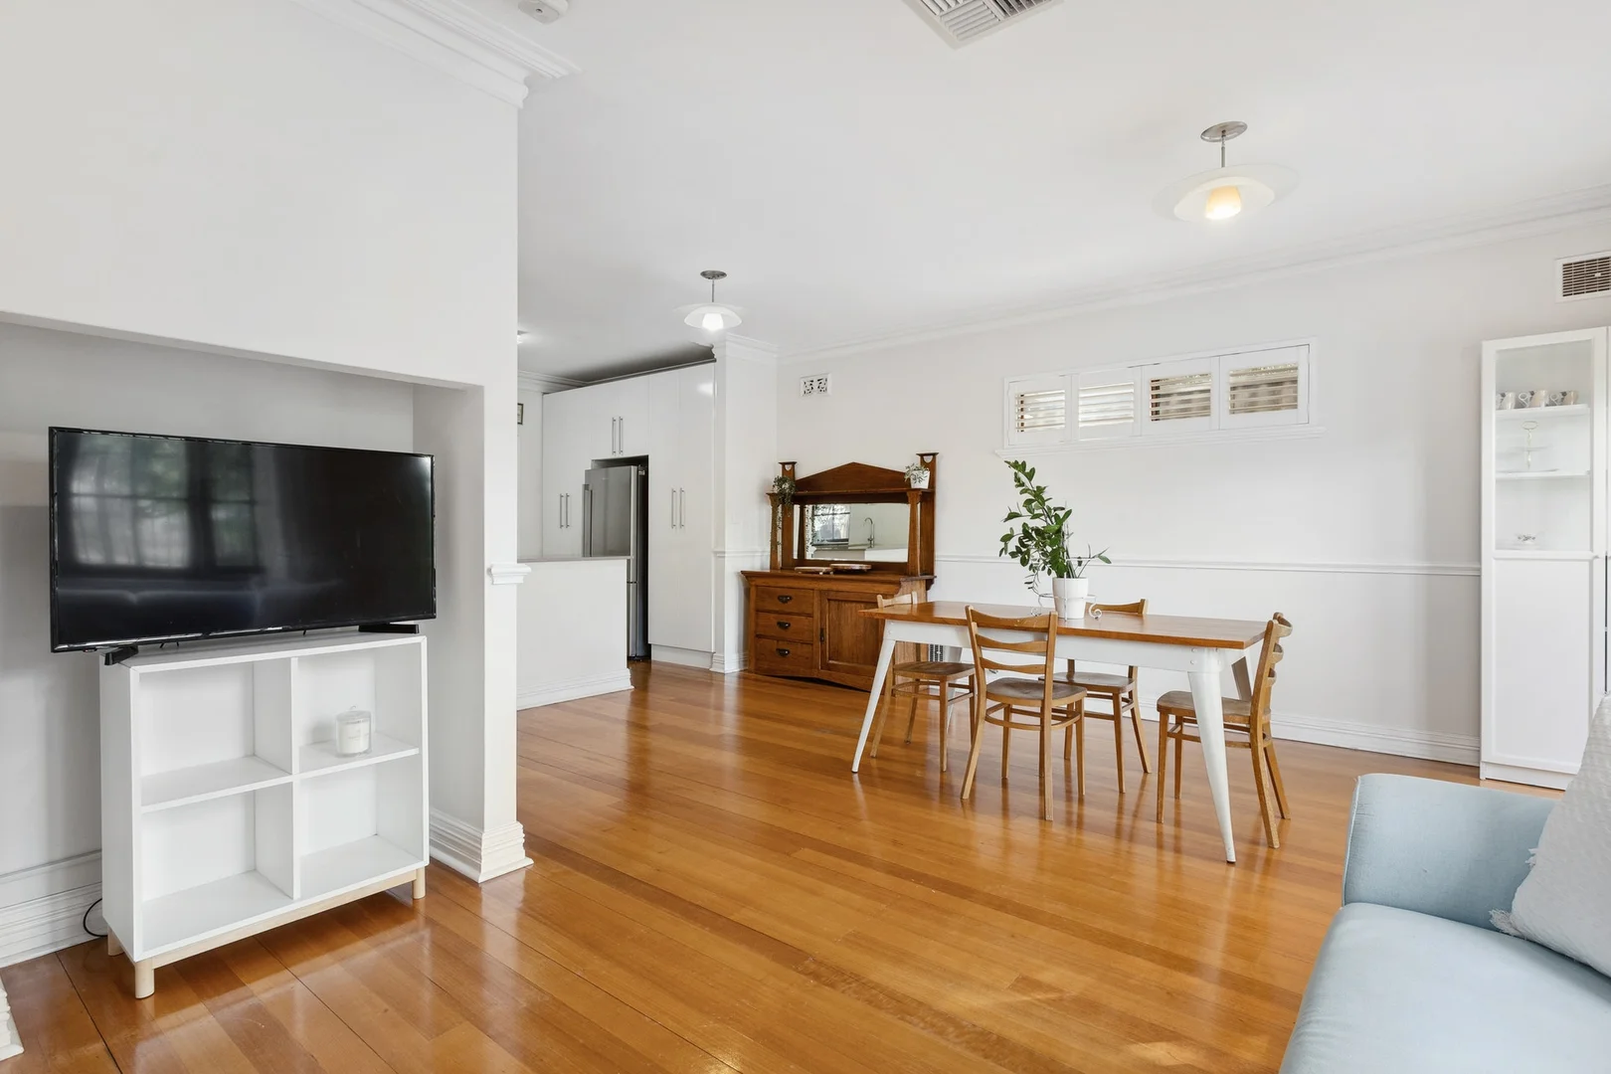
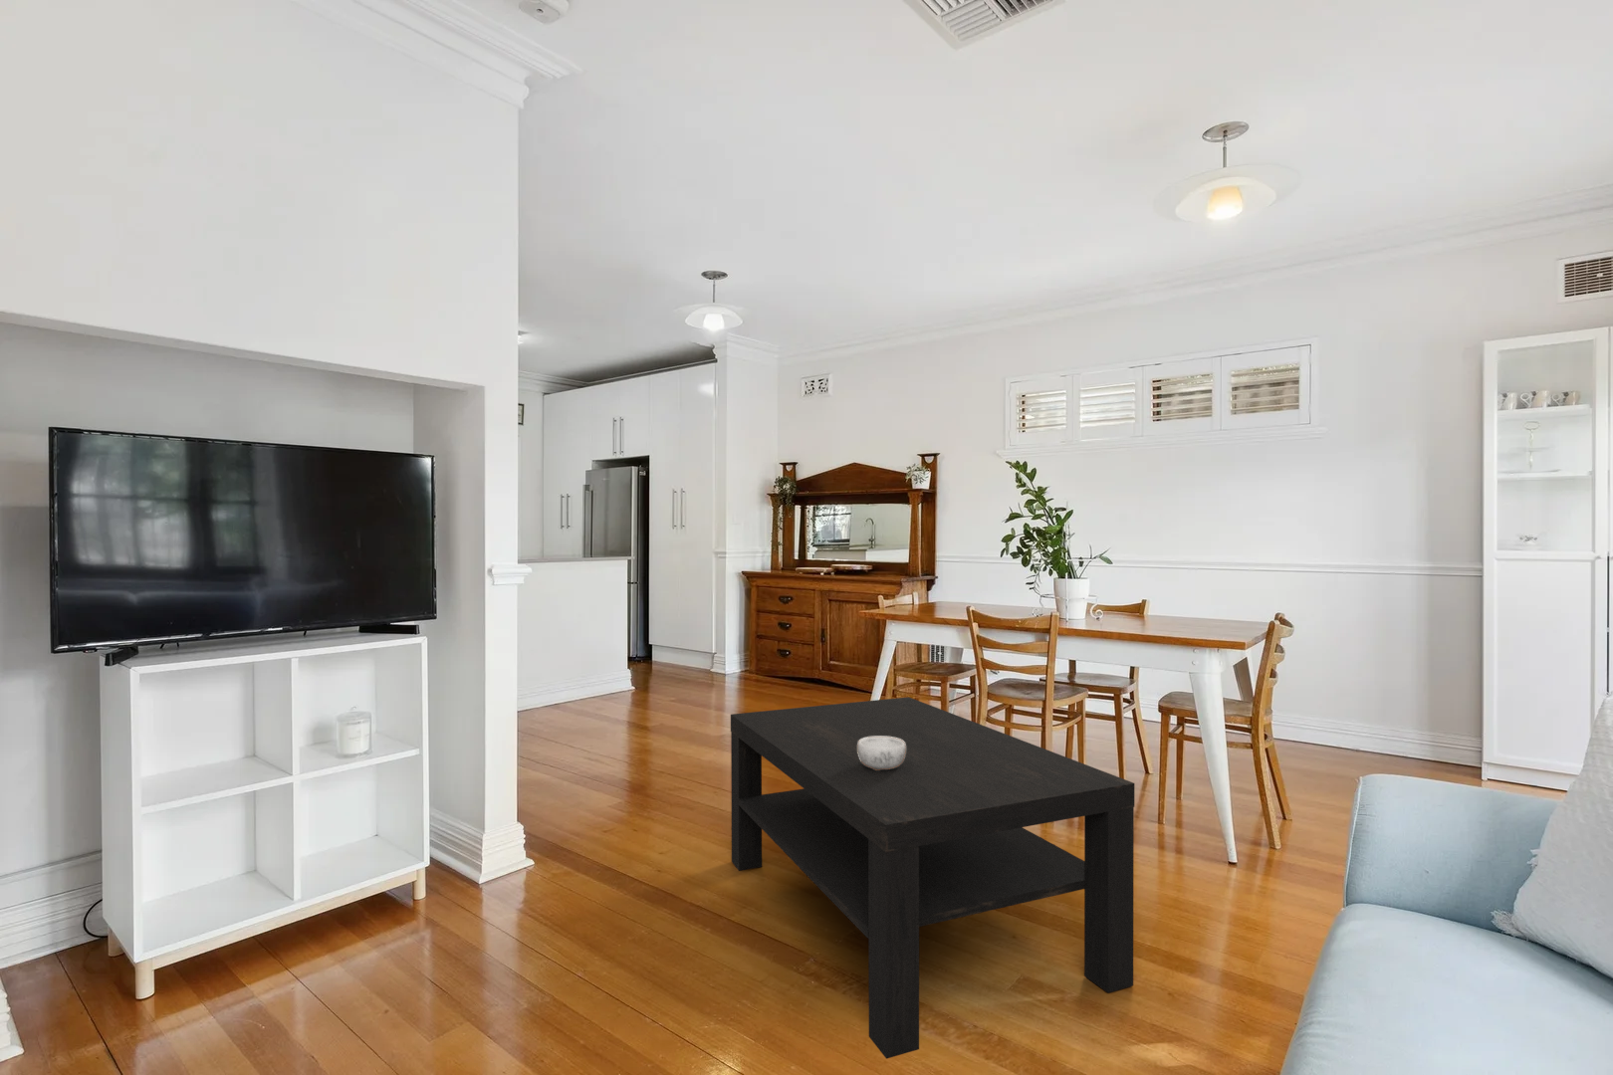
+ decorative bowl (885, 752)
+ coffee table (900, 828)
